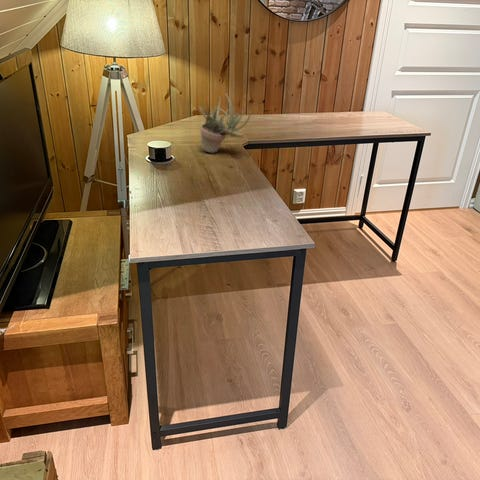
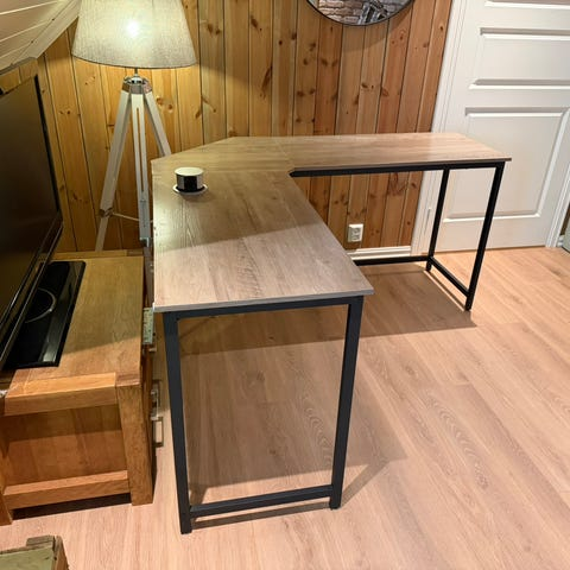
- succulent plant (223, 124)
